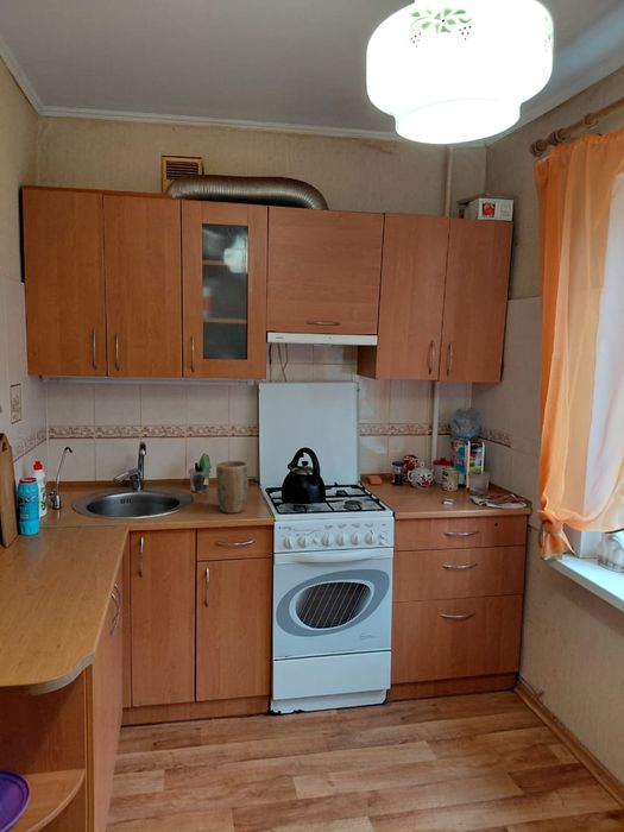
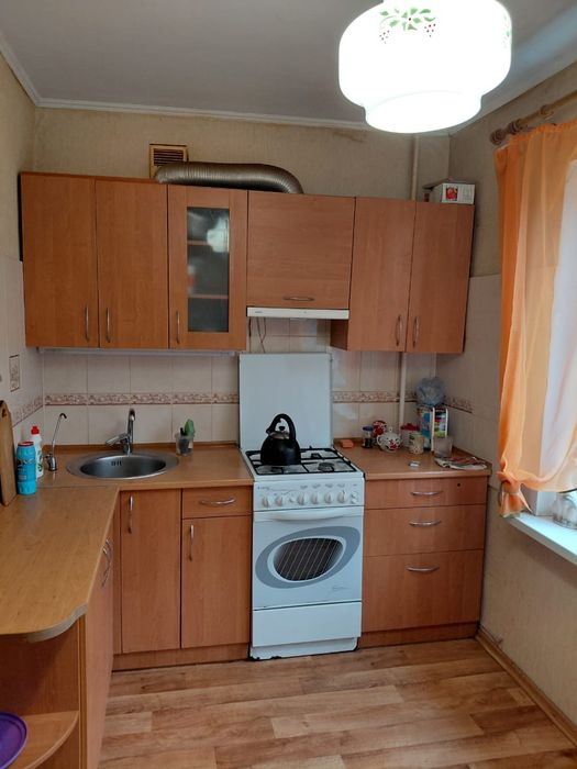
- plant pot (232, 486)
